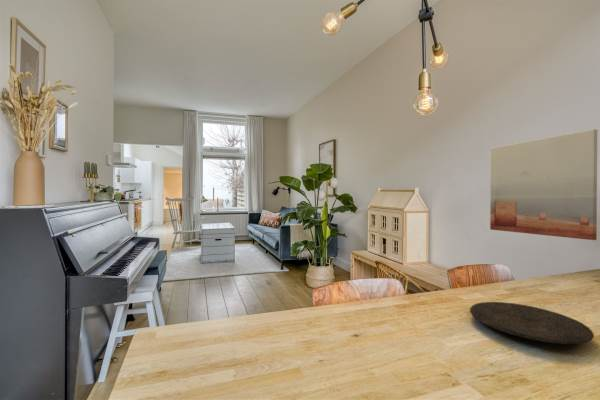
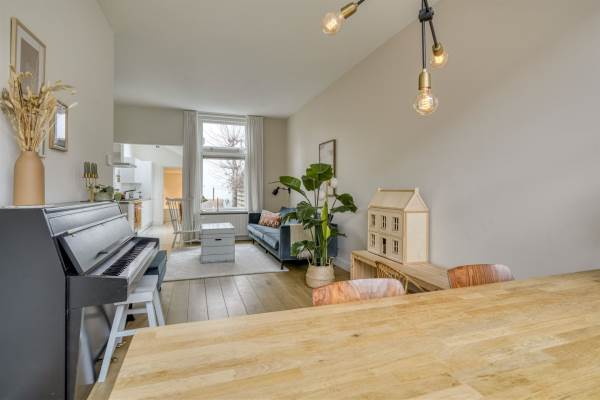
- wall art (536, 187)
- plate (525, 323)
